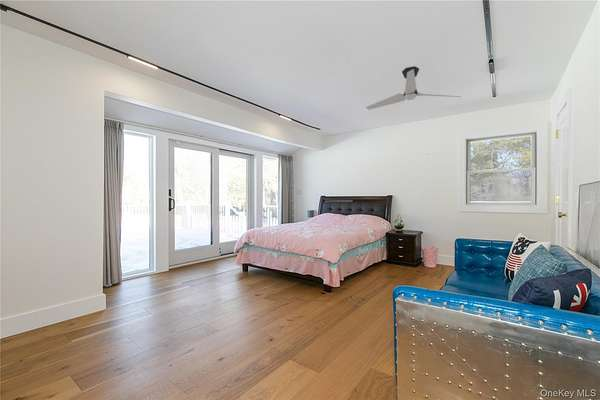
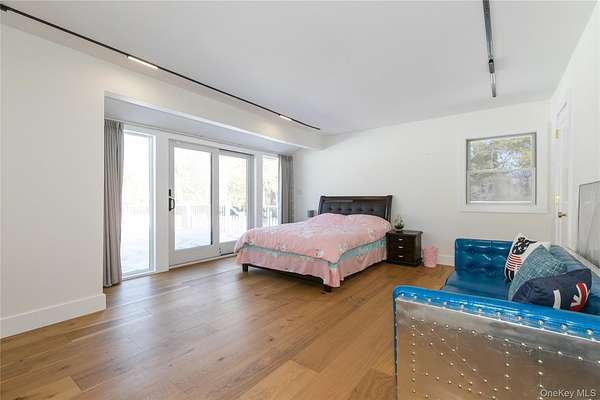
- ceiling fan (410, 79)
